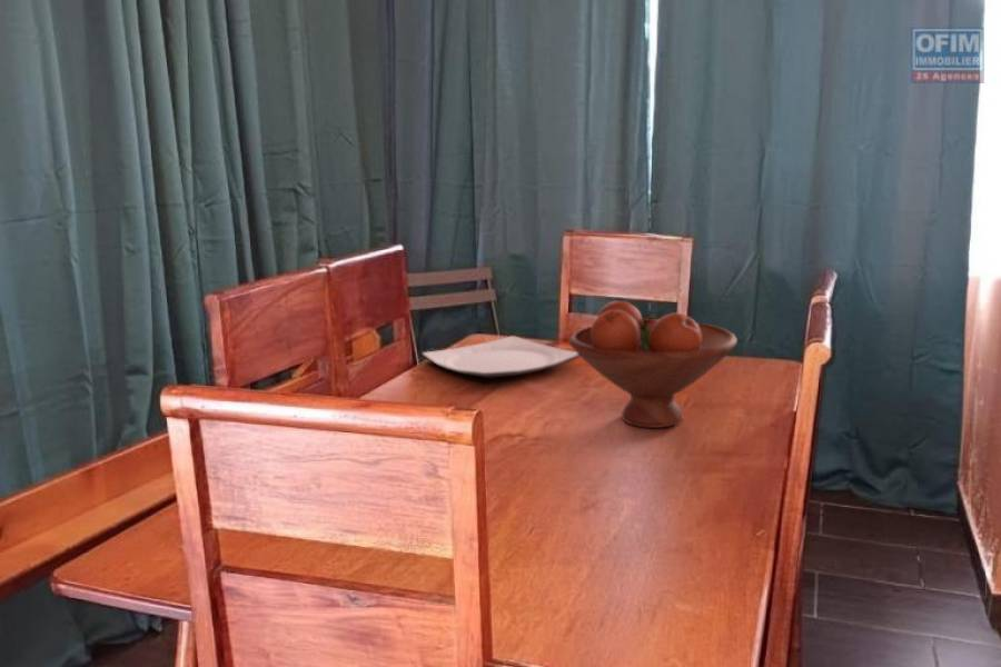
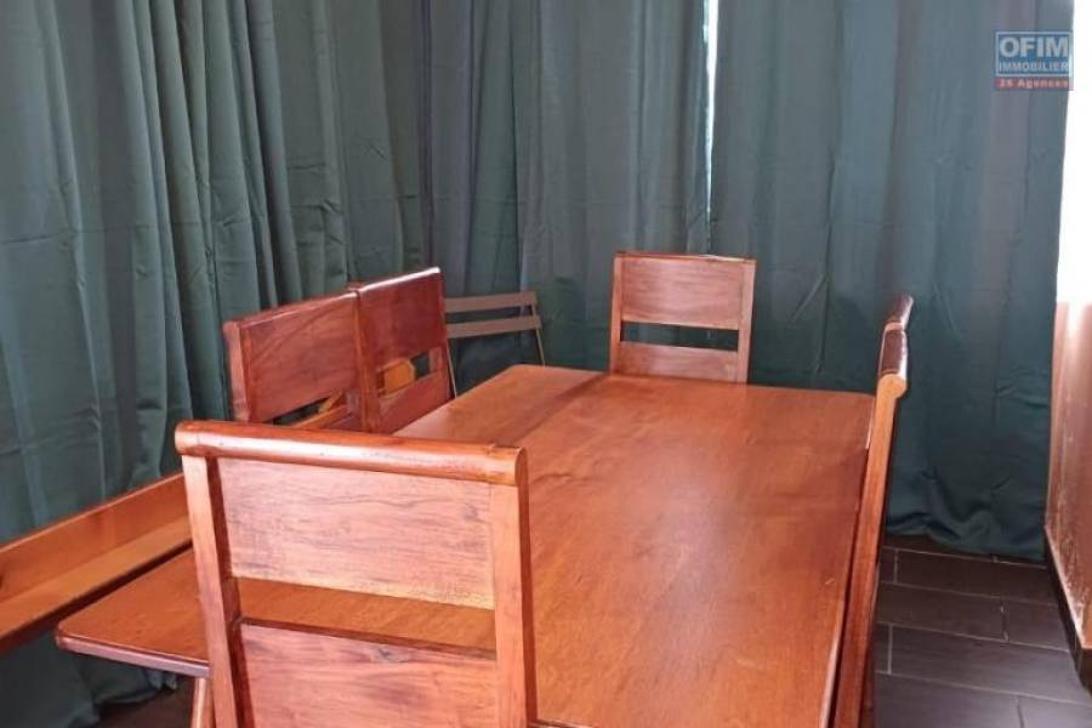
- plate (500, 358)
- fruit bowl (652, 361)
